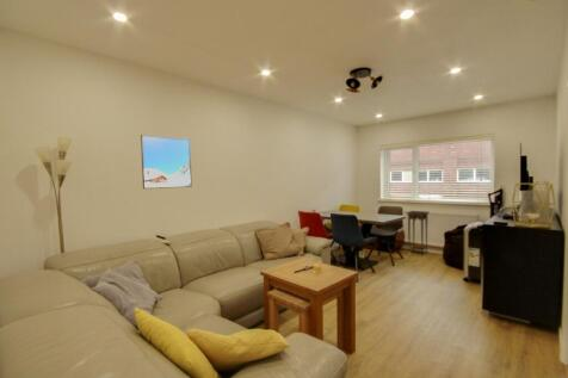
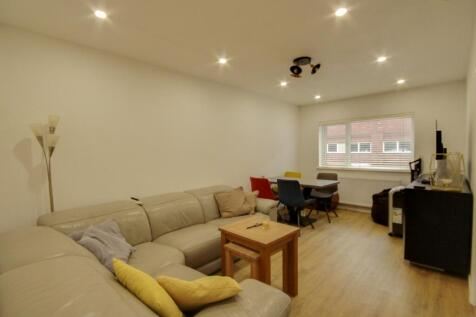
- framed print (167, 162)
- pedestal table (421, 233)
